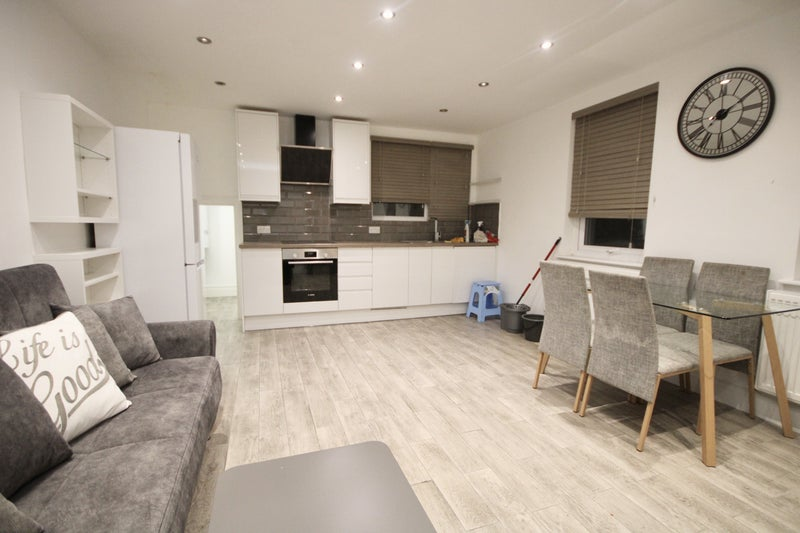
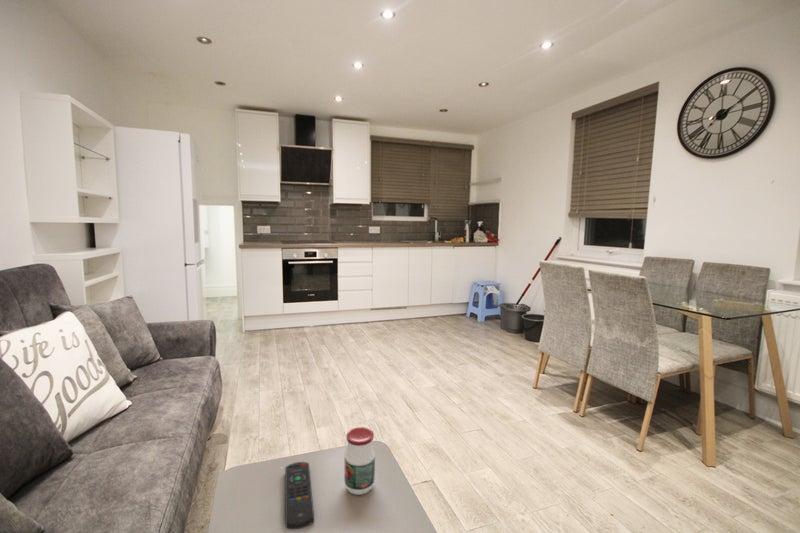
+ remote control (298, 491)
+ jar (359, 460)
